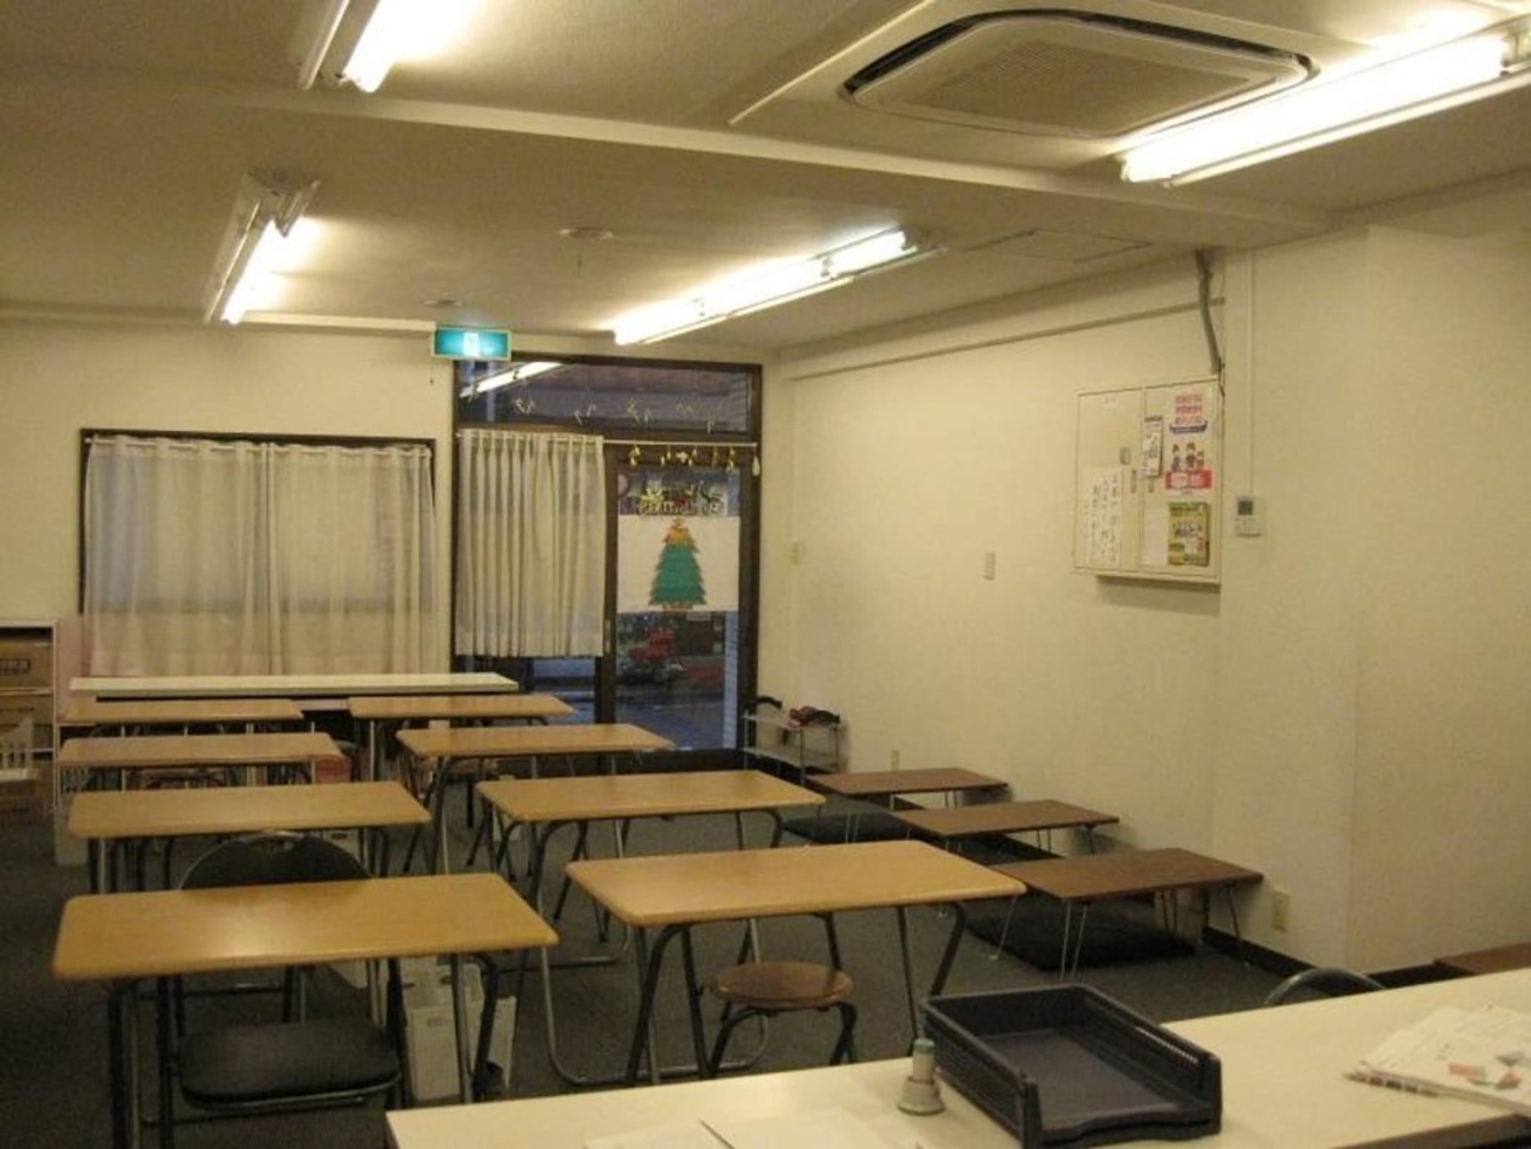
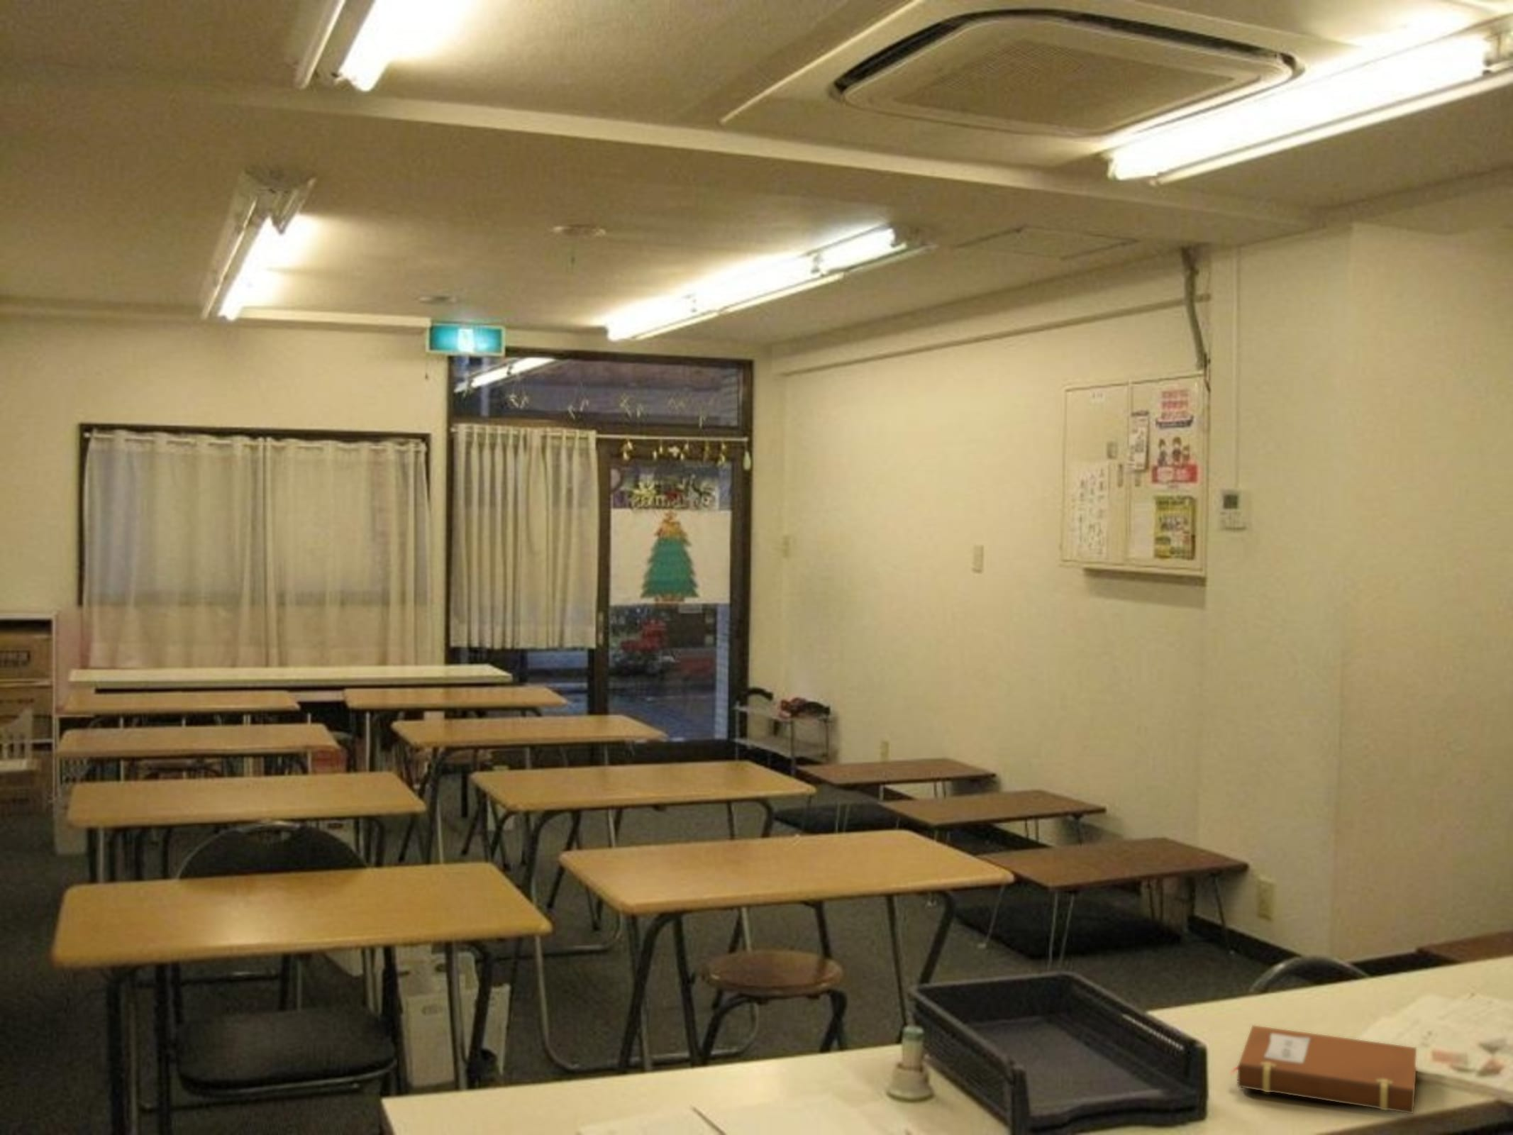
+ notebook (1323, 1067)
